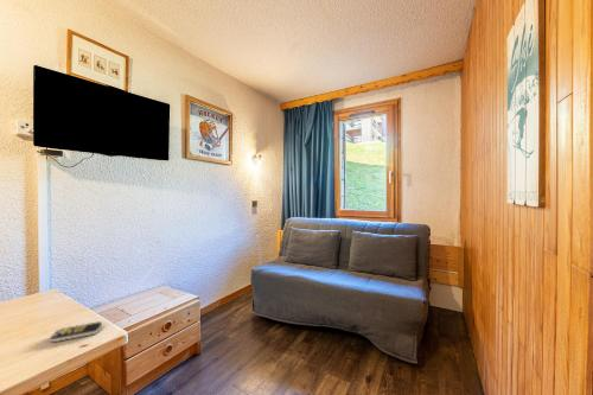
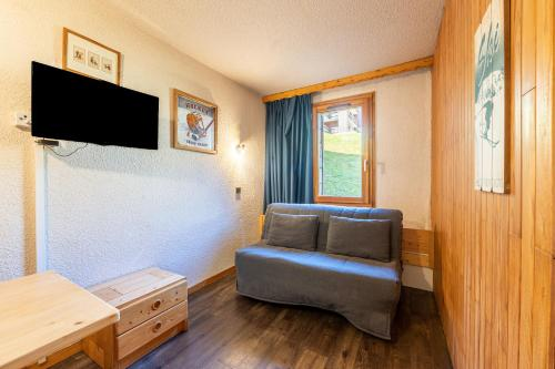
- remote control (77, 331)
